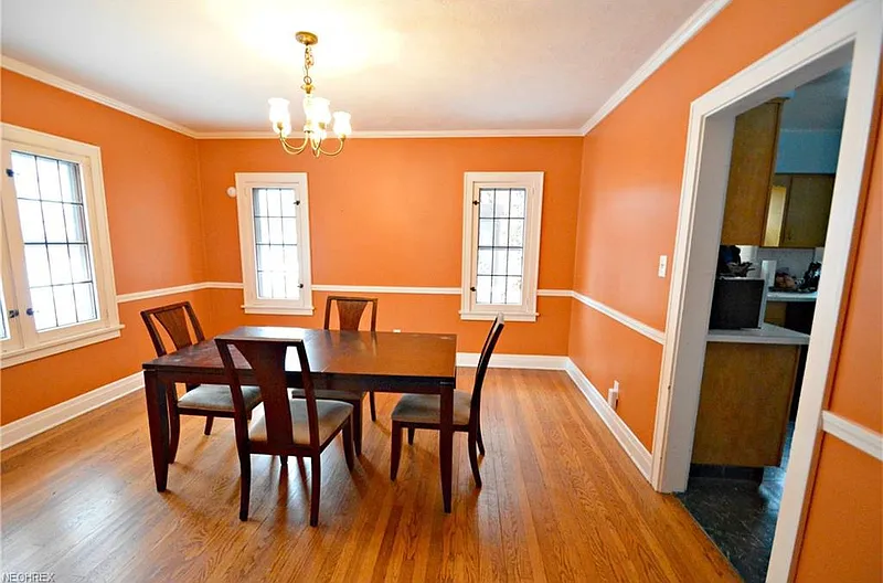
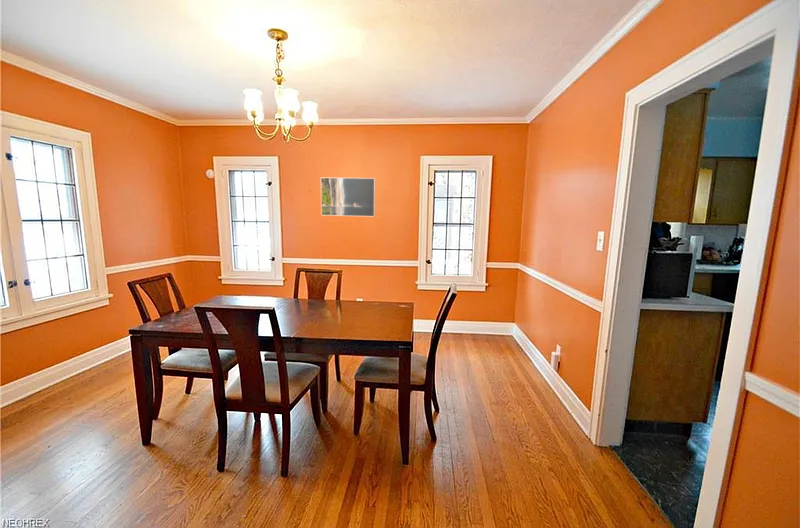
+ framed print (347, 197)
